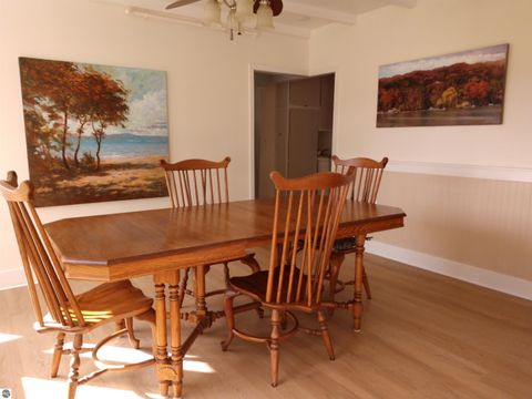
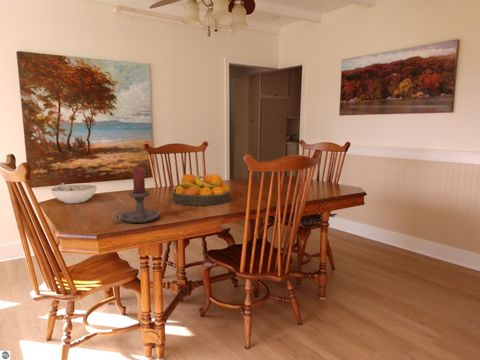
+ bowl (74, 192)
+ fruit bowl (201, 186)
+ candle holder (134, 194)
